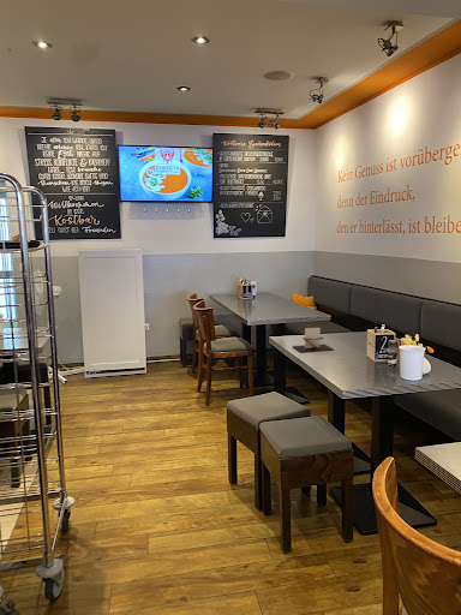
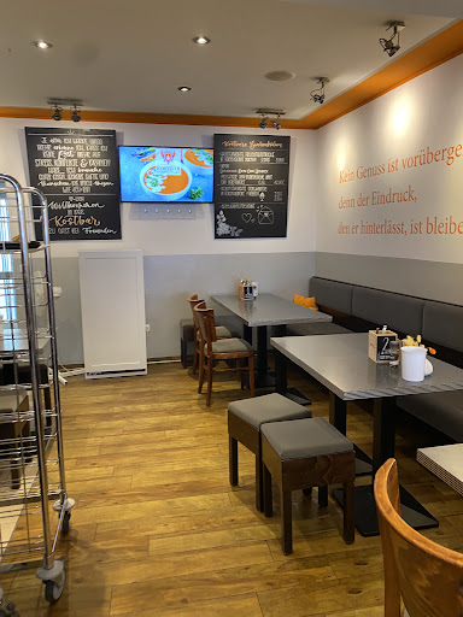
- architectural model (312, 338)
